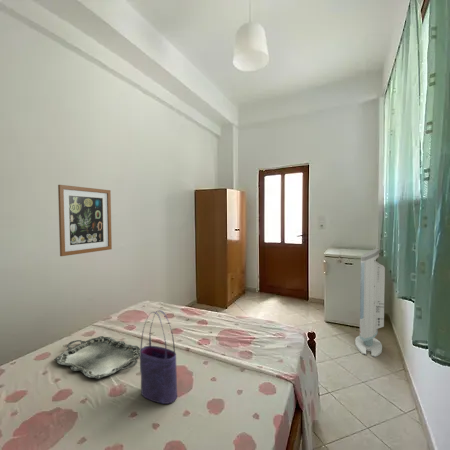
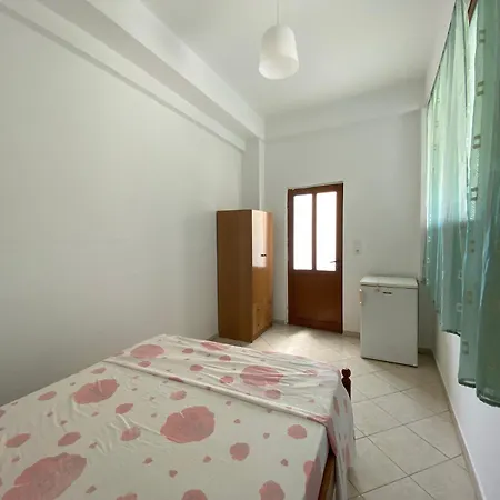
- wall art (87, 220)
- air purifier (369, 297)
- serving tray (100, 354)
- tote bag (157, 353)
